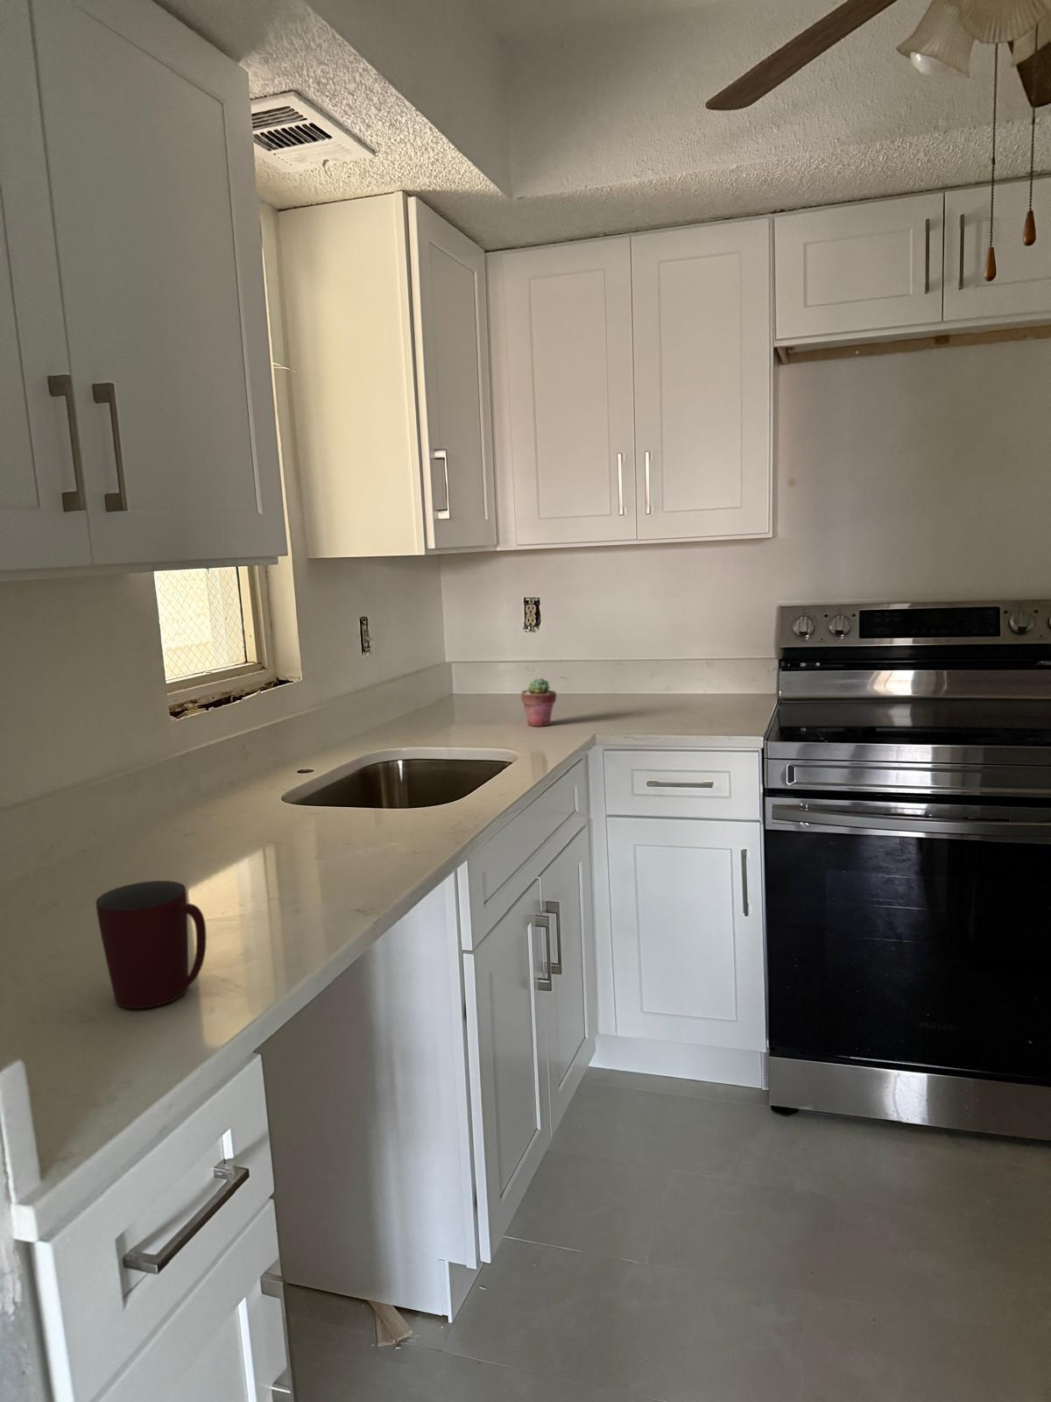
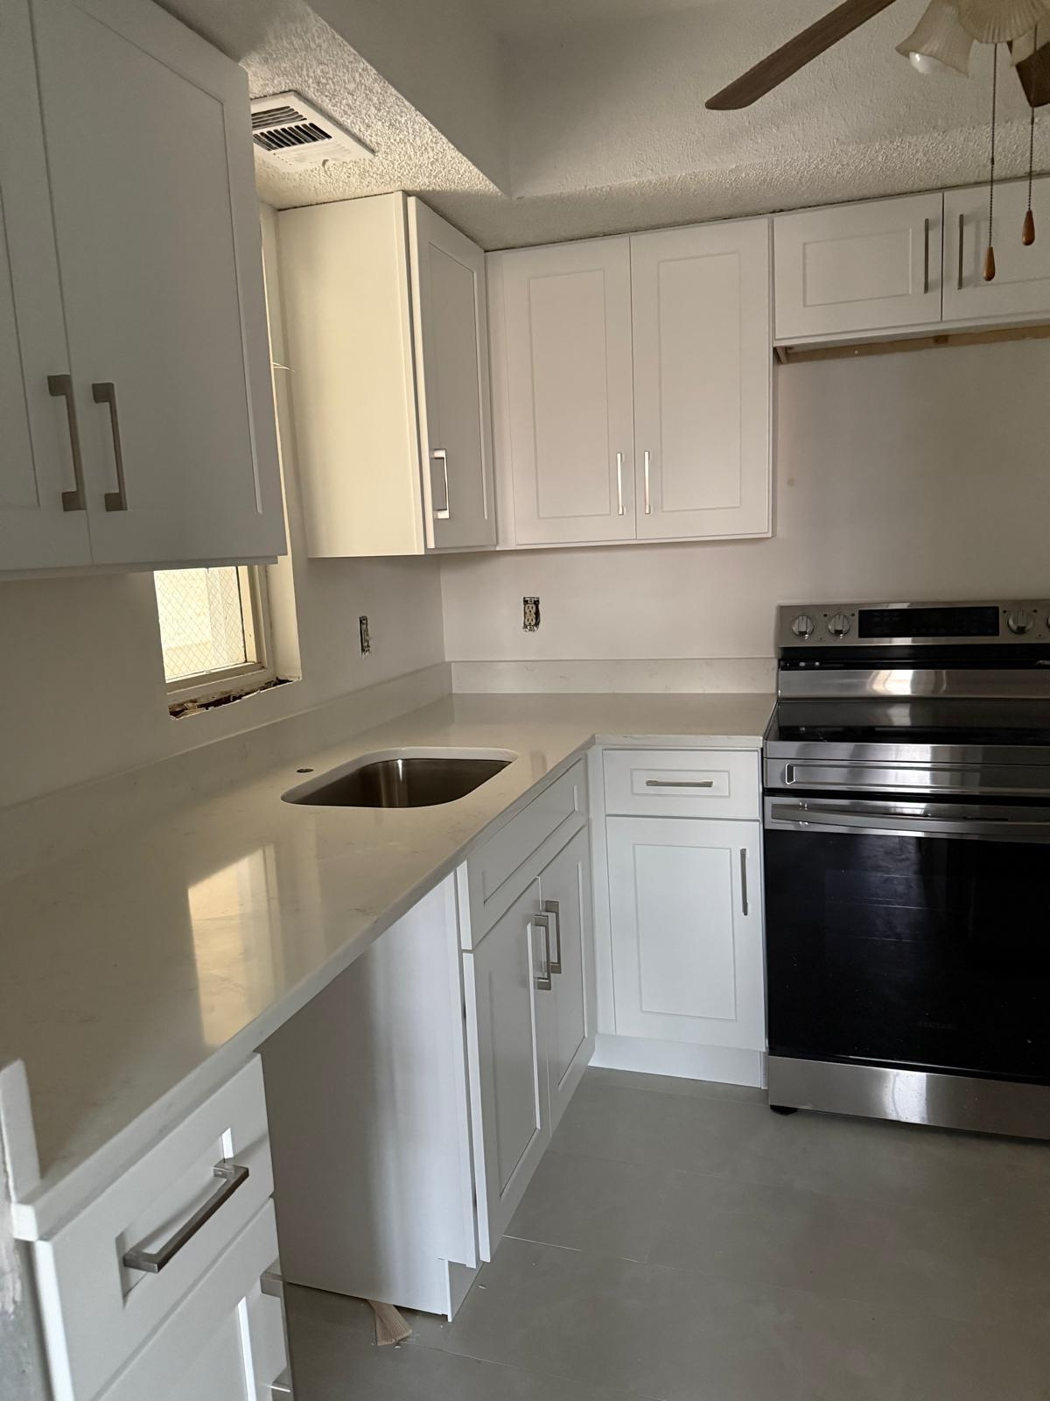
- mug (159, 945)
- potted succulent (539, 701)
